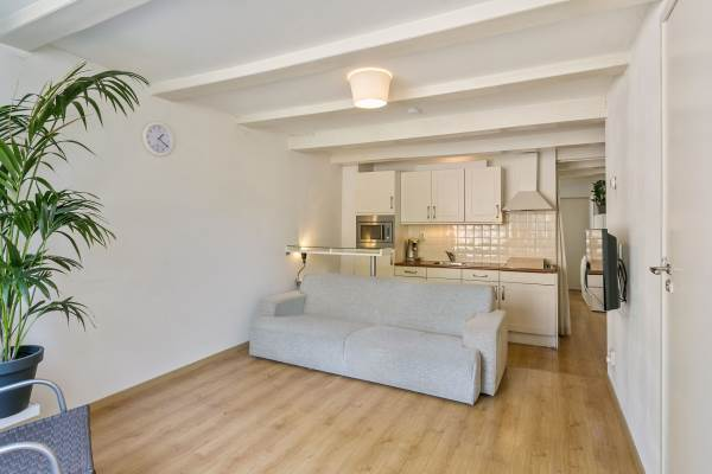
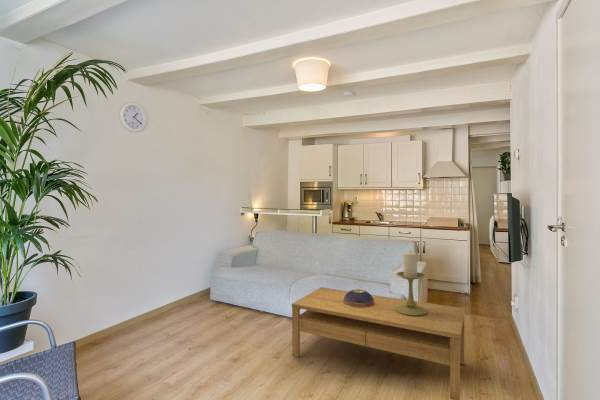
+ coffee table (376, 332)
+ candle holder (411, 280)
+ decorative bowl (358, 295)
